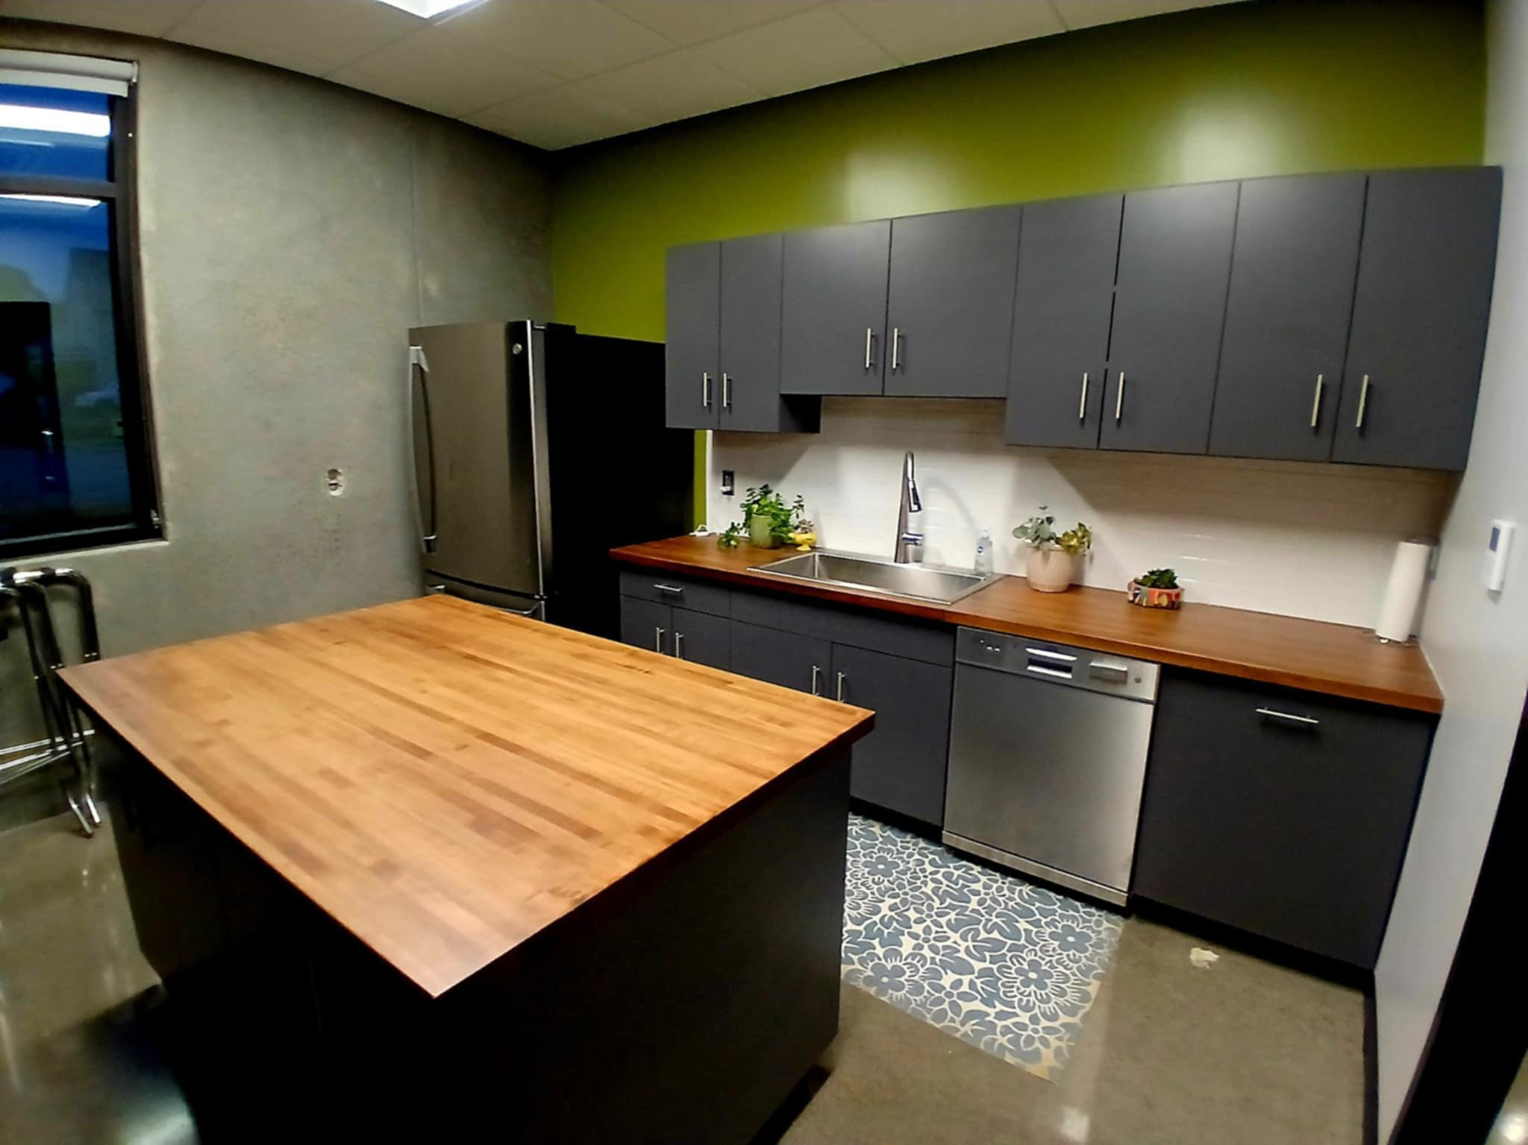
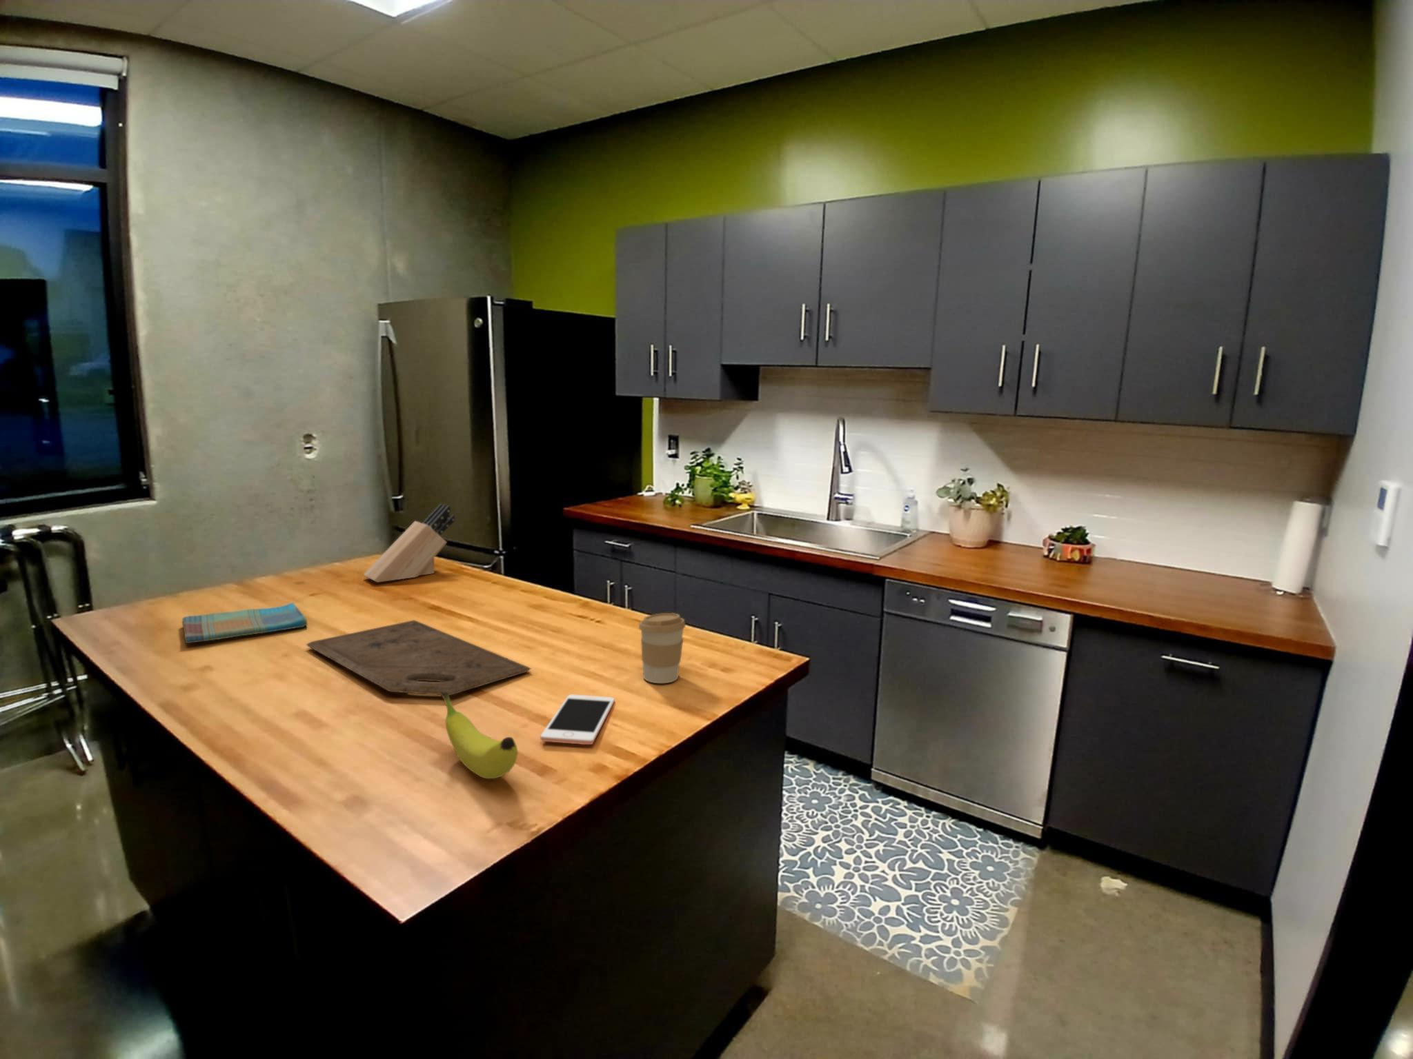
+ knife block (412, 541)
+ coffee cup (661, 646)
+ cutting board (415, 655)
+ cell phone (580, 717)
+ dish towel (245, 621)
+ fruit (481, 741)
